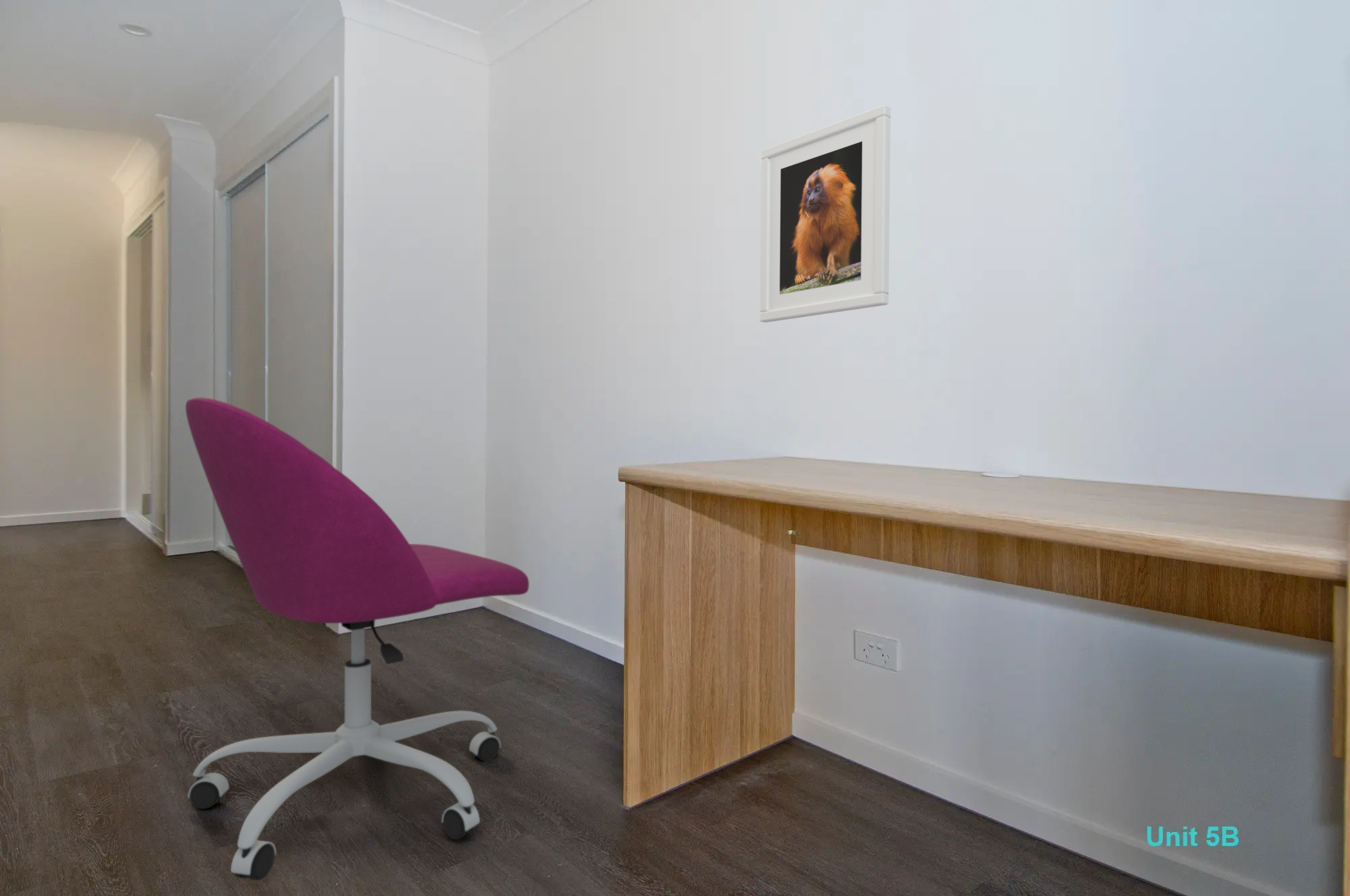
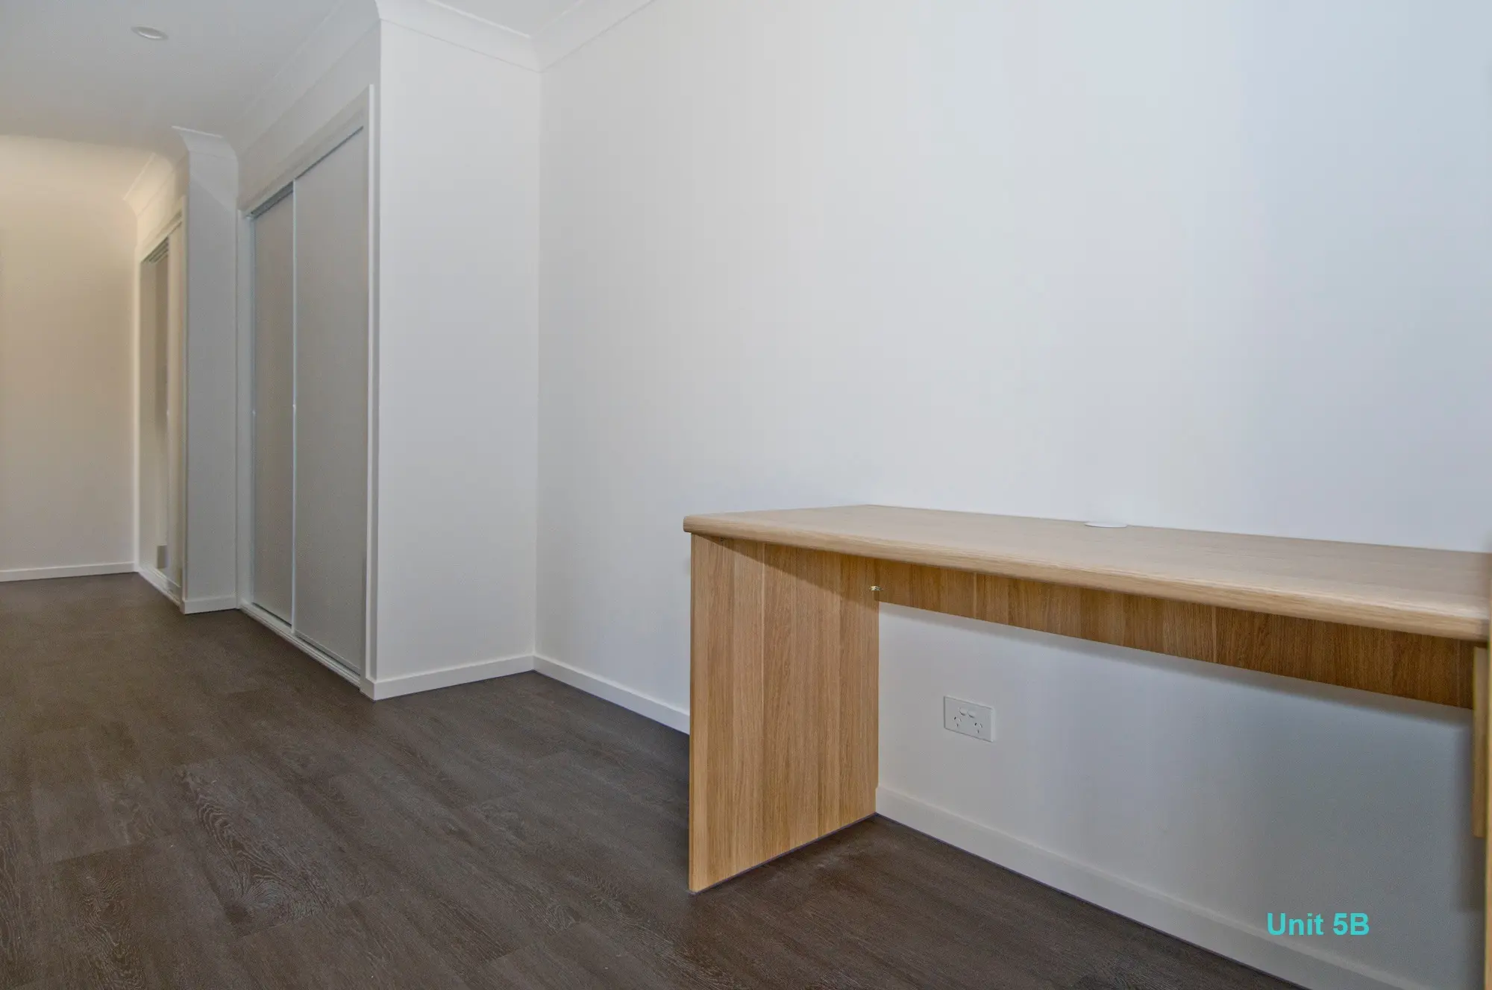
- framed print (820, 222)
- office chair (367, 600)
